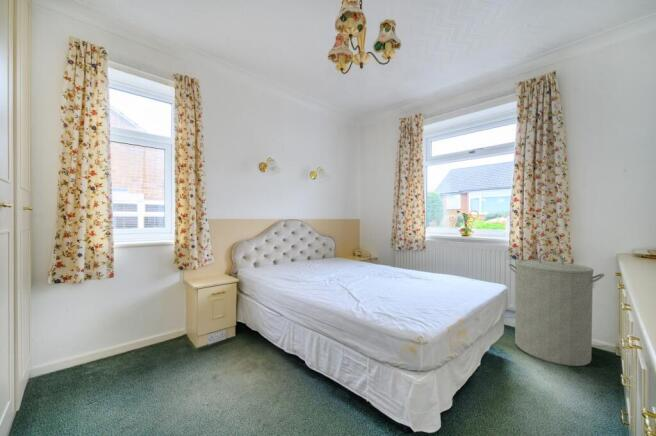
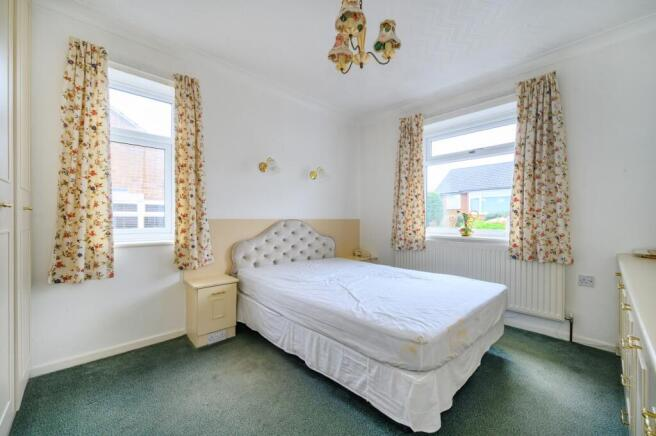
- laundry hamper (551, 301)
